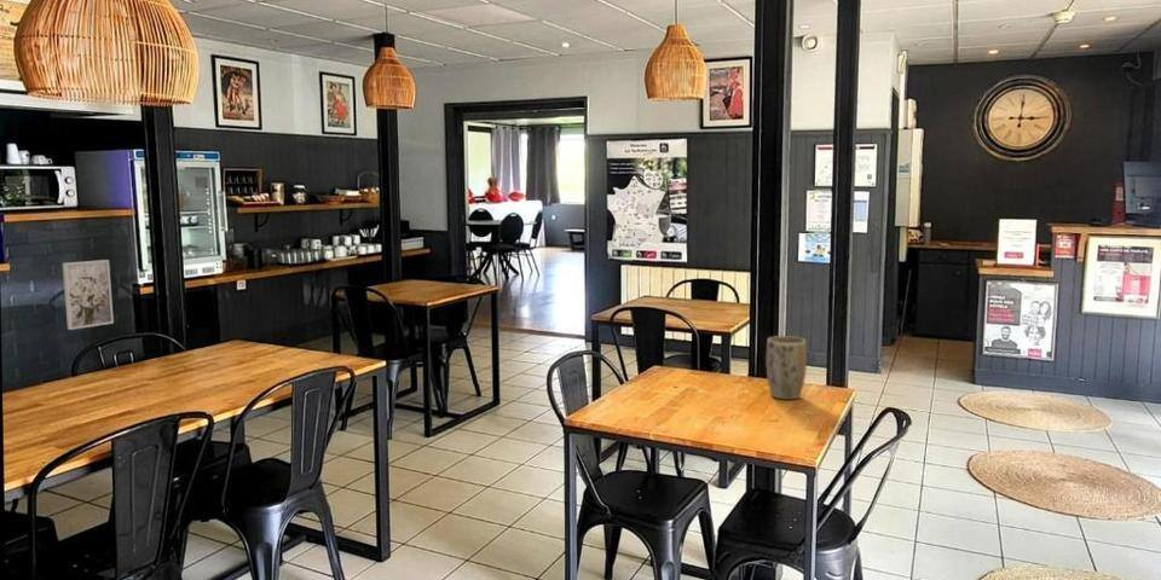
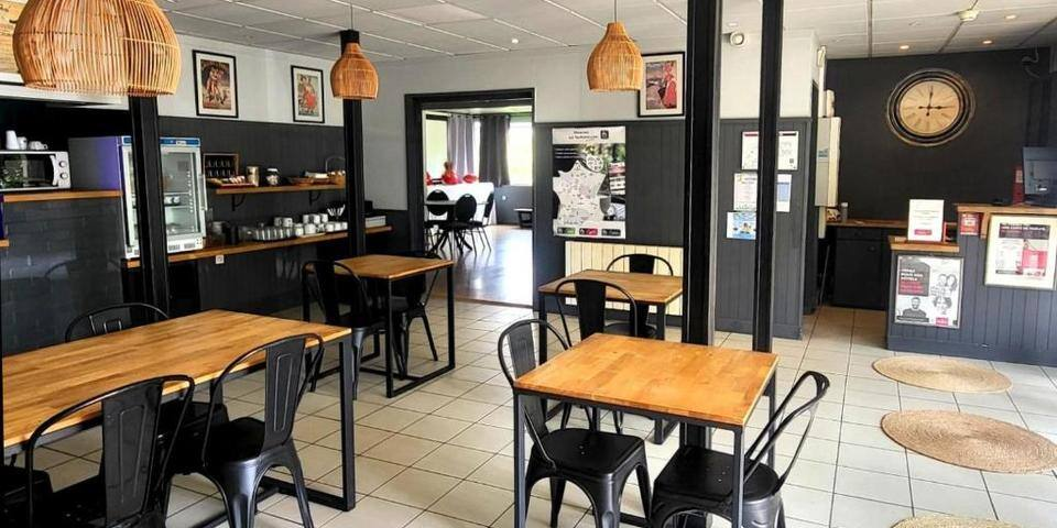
- plant pot (786, 367)
- wall art (88, 294)
